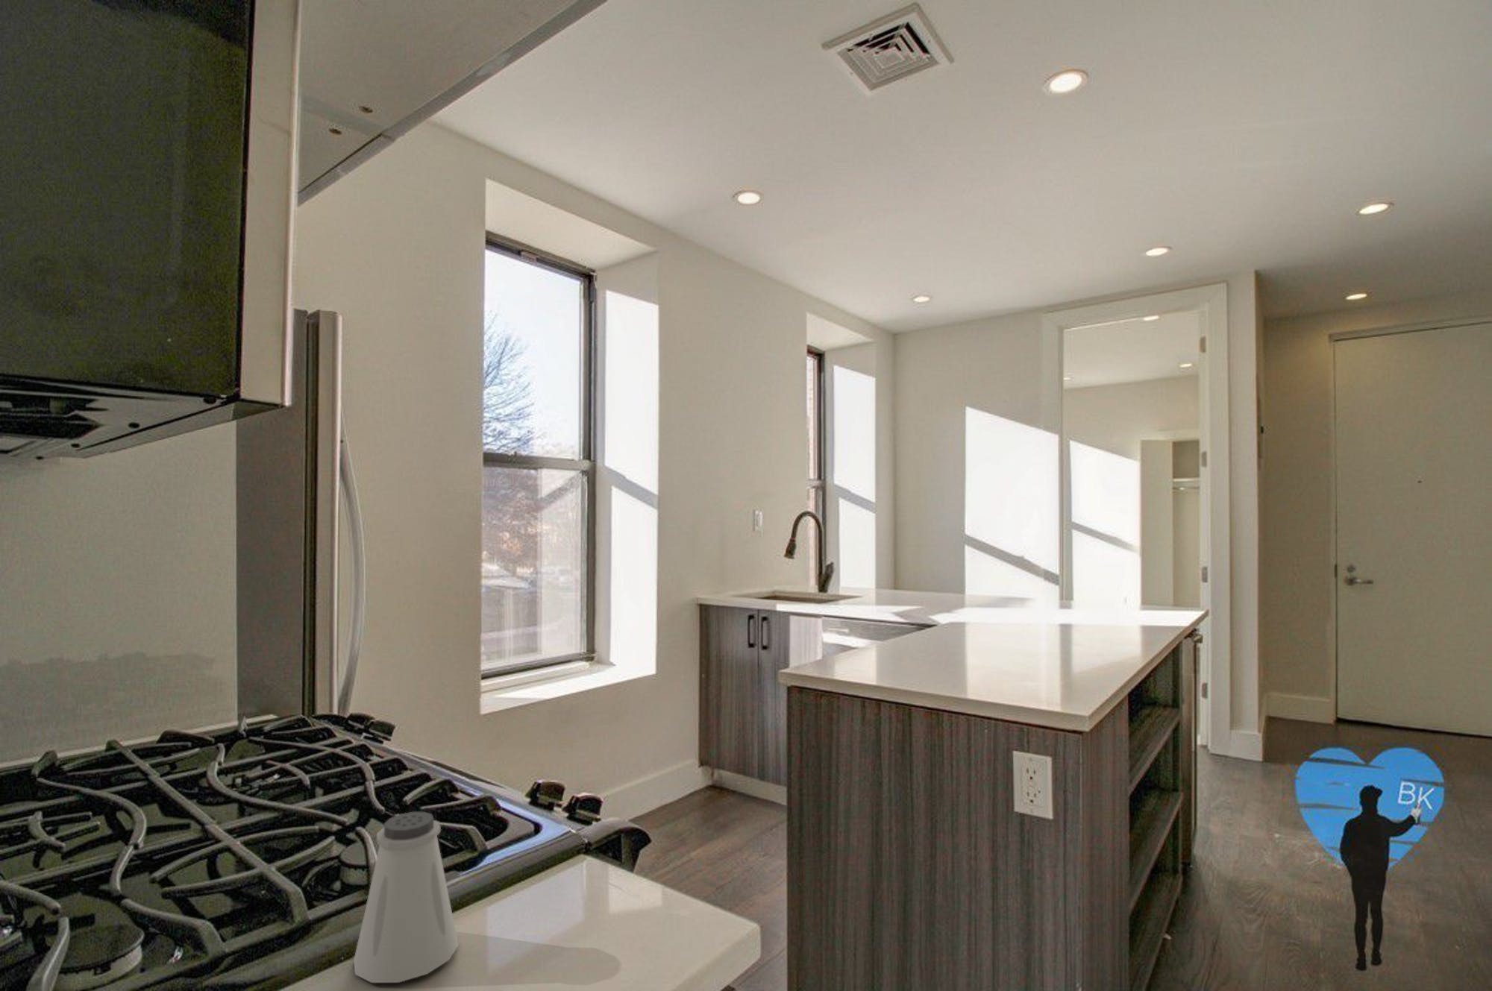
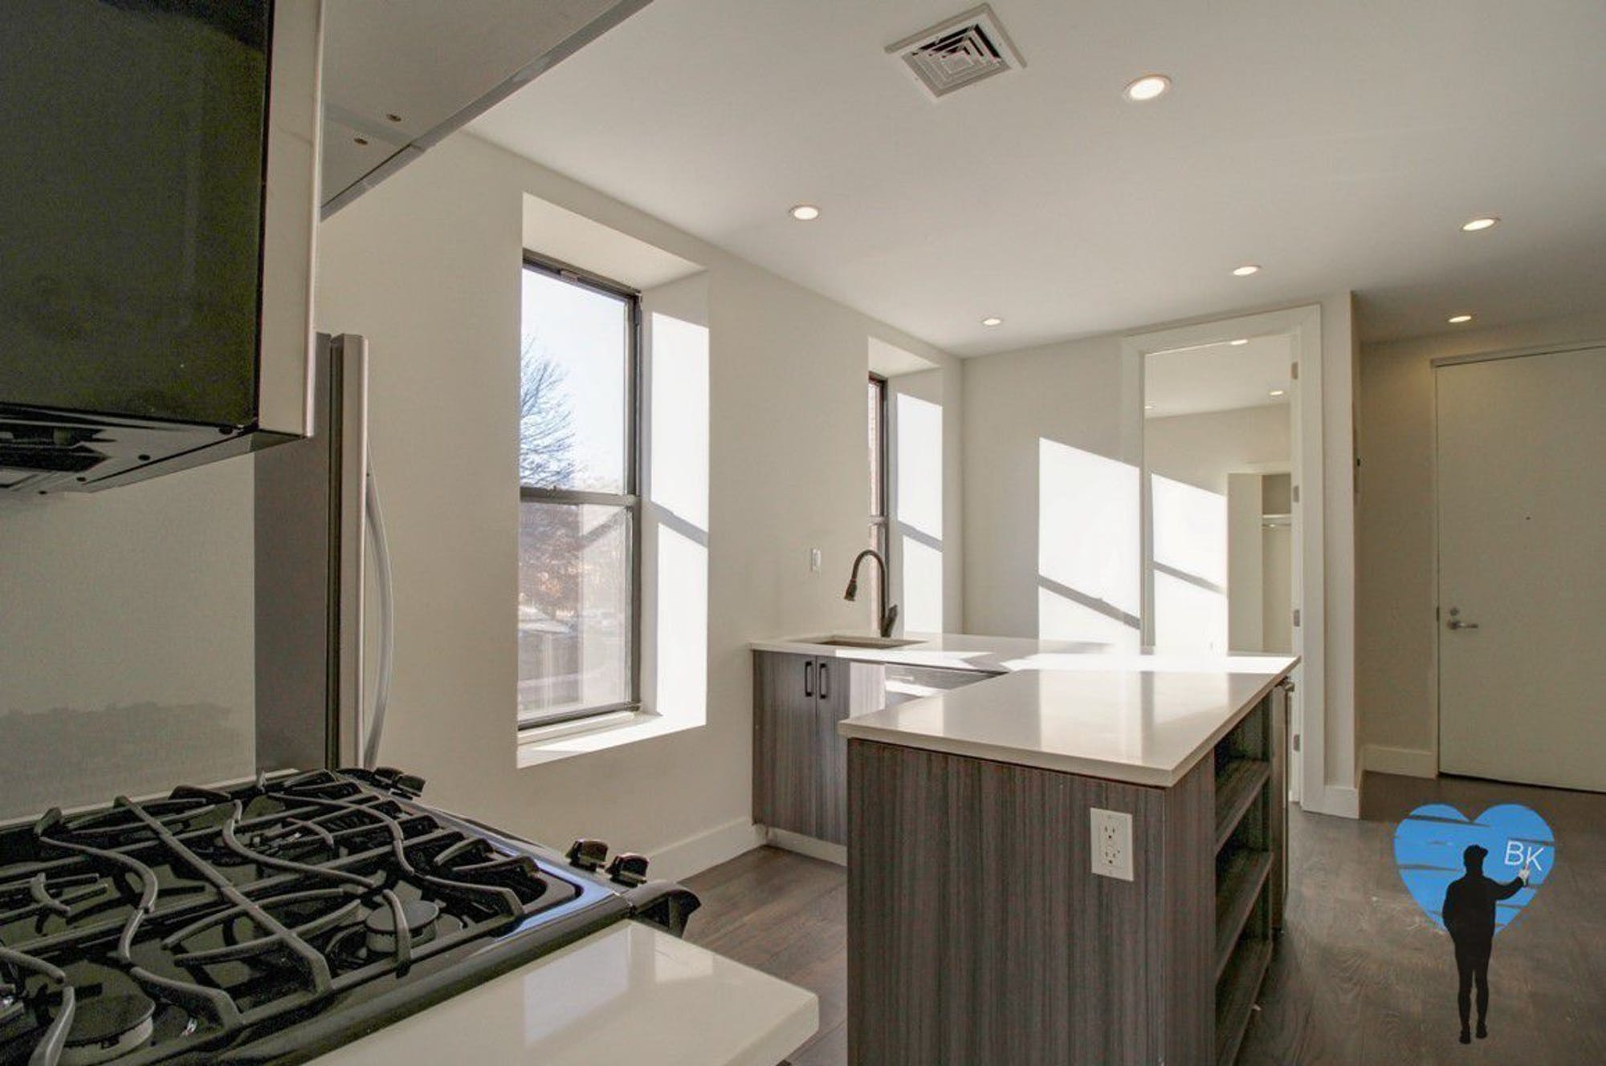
- saltshaker (408, 887)
